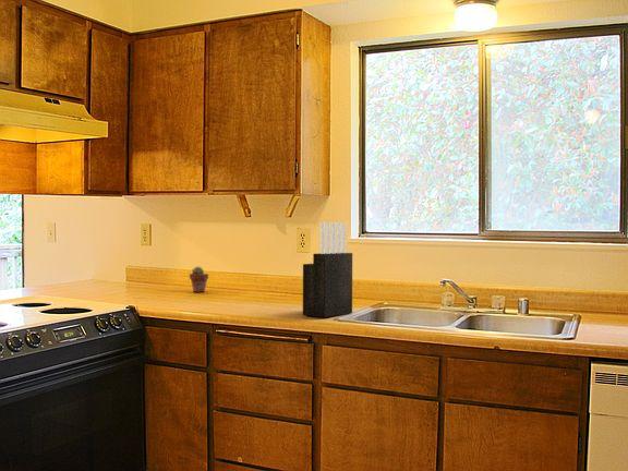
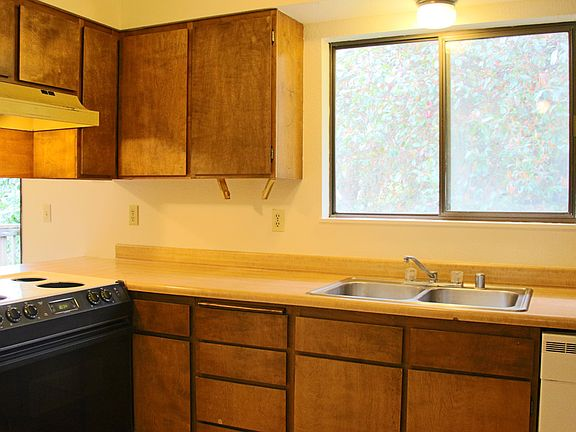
- potted succulent (198, 278)
- knife block (325, 268)
